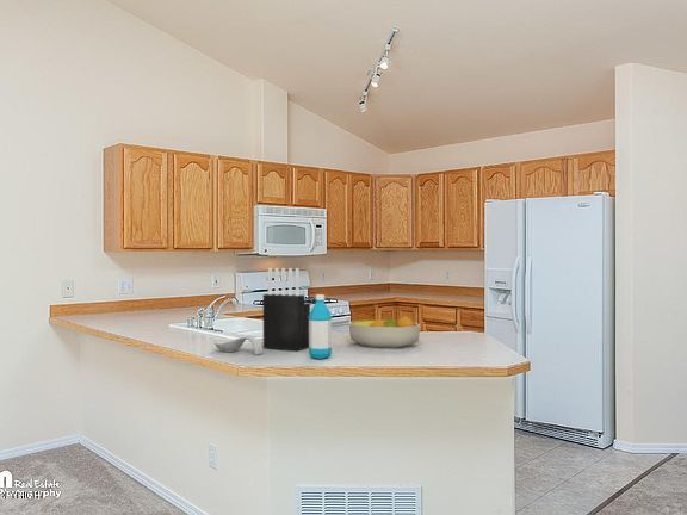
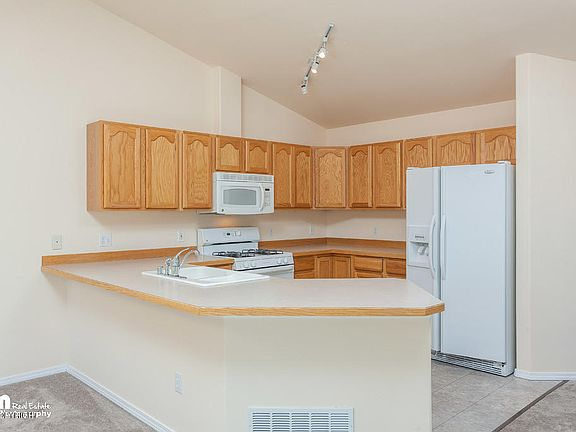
- knife block (287, 308)
- fruit bowl (383, 329)
- water bottle (320, 325)
- spoon rest (239, 343)
